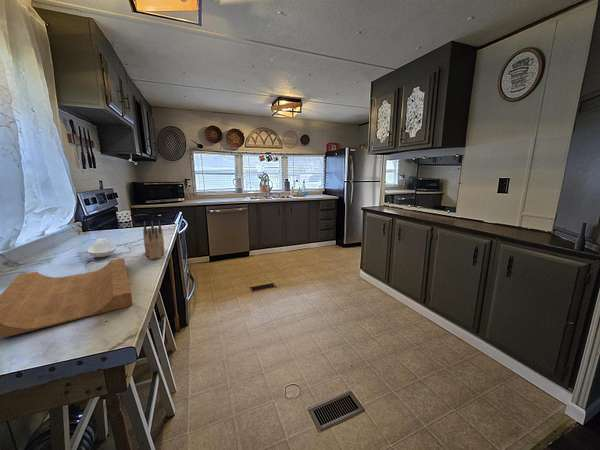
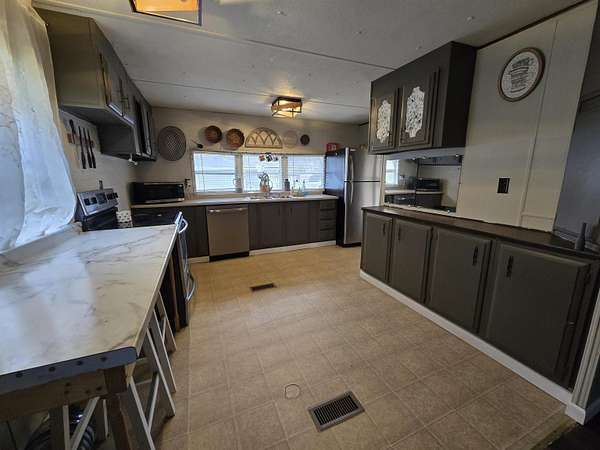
- knife block (153, 237)
- spoon rest (101, 246)
- cutting board (71, 288)
